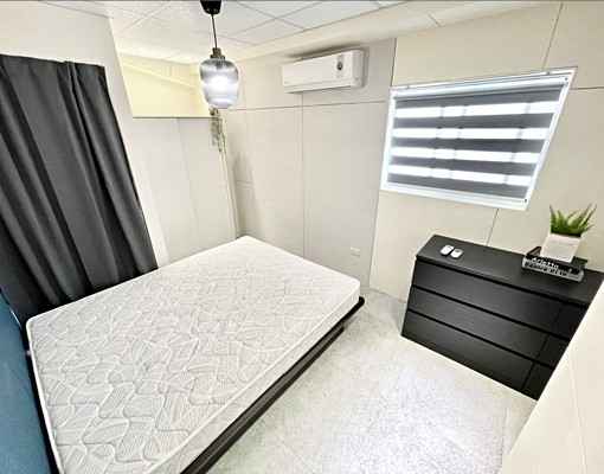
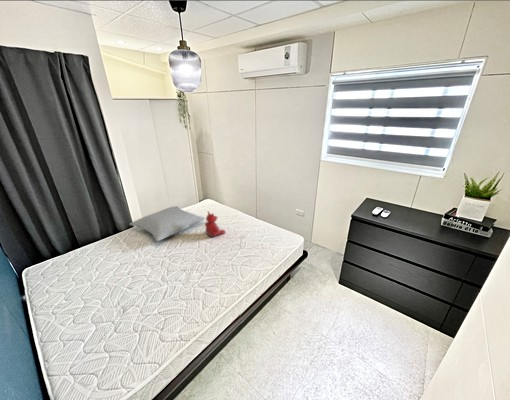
+ stuffed bear (214, 222)
+ pillow (168, 221)
